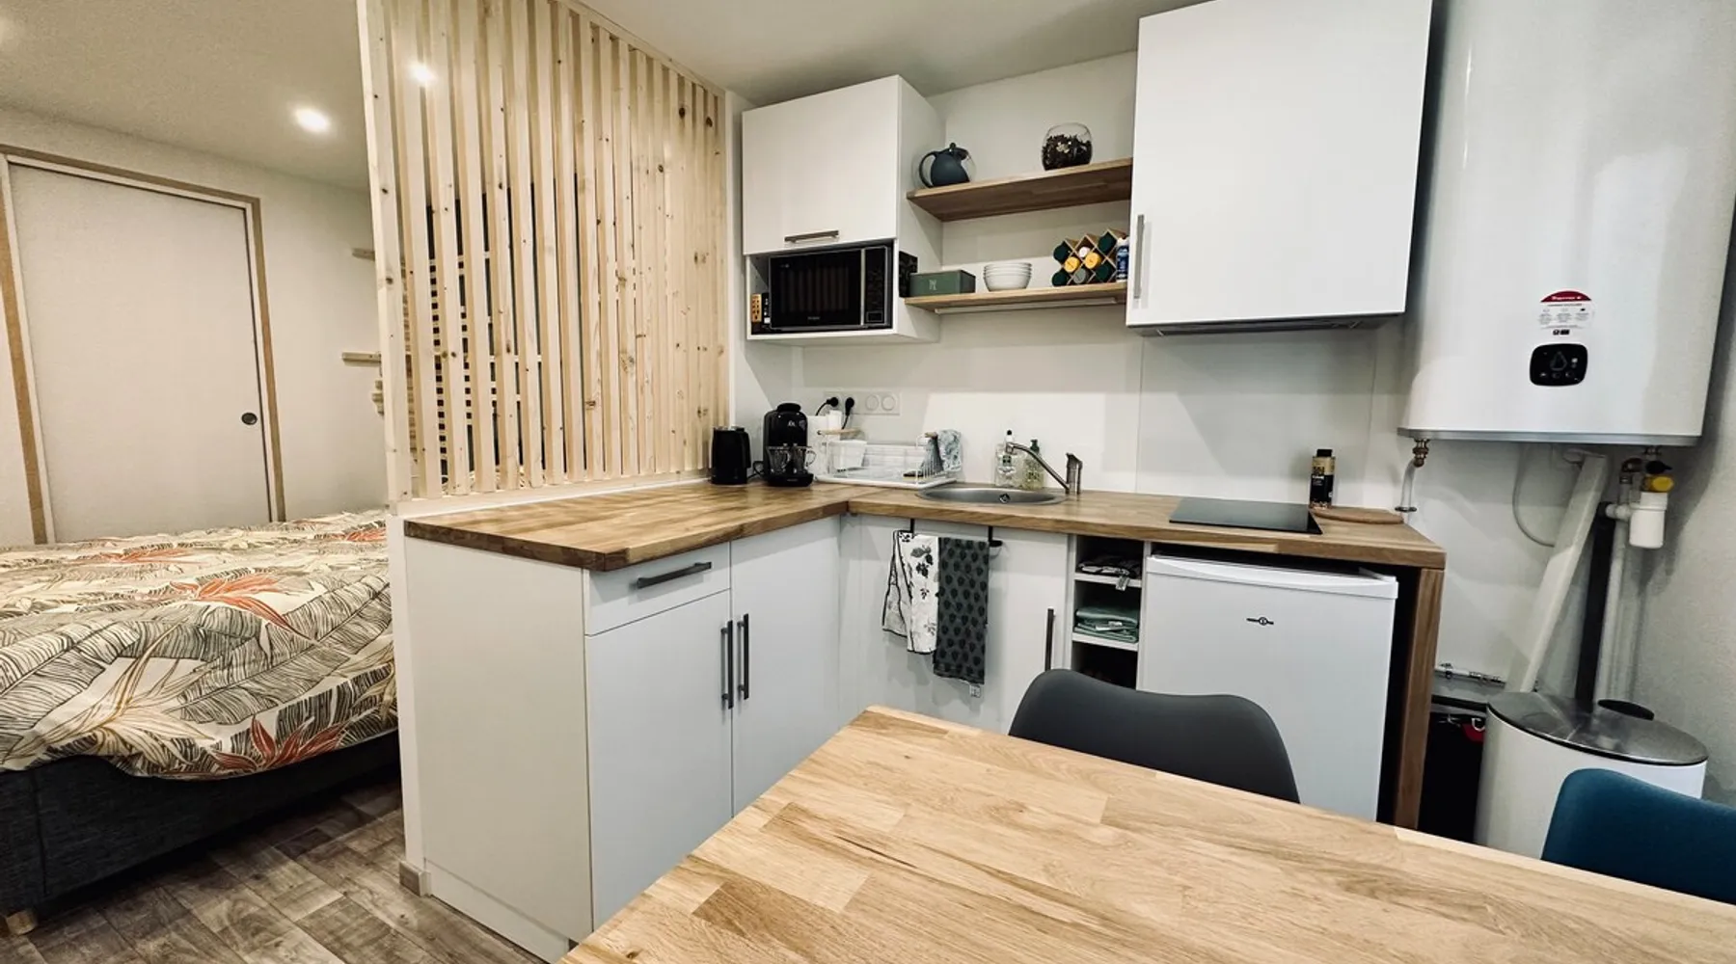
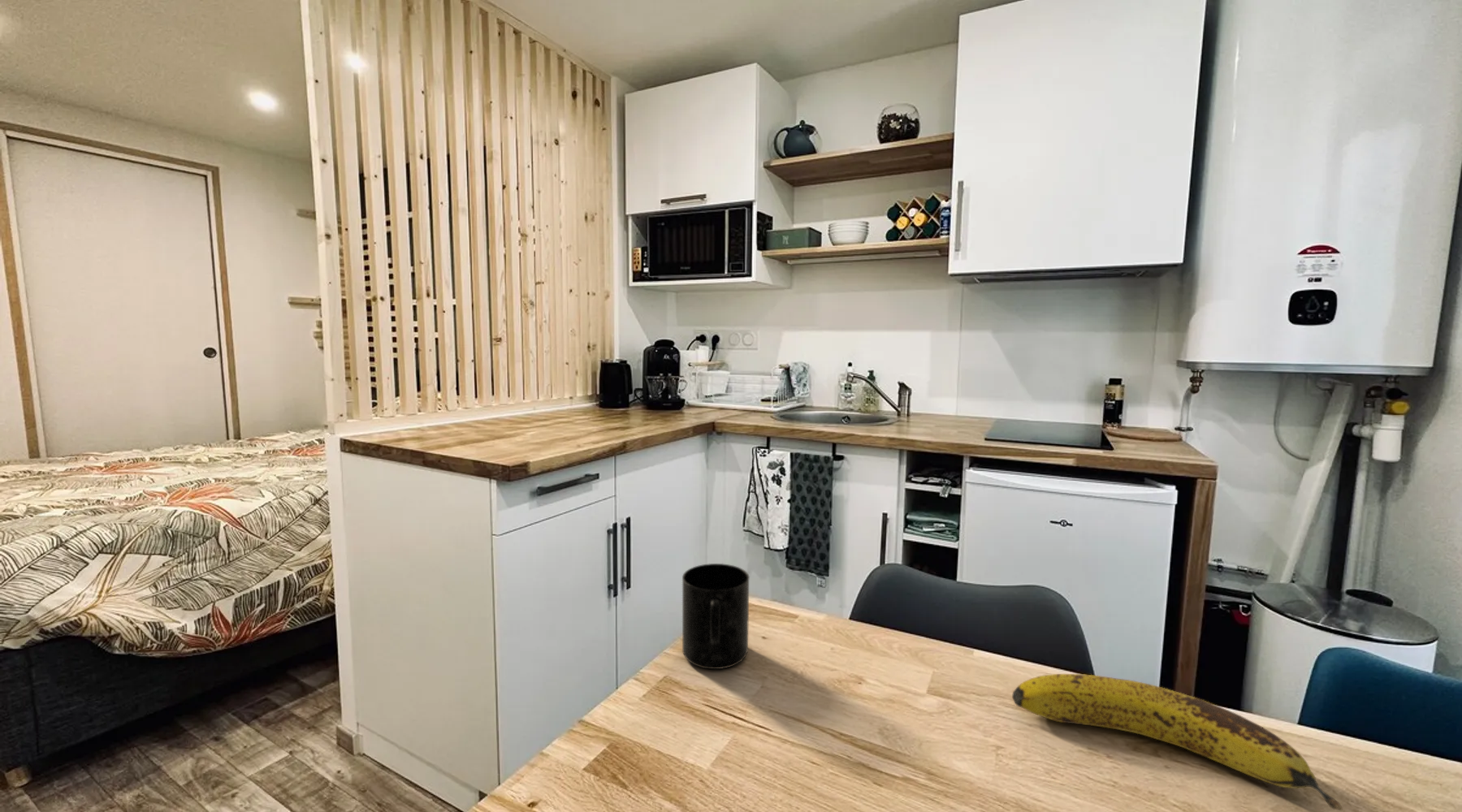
+ fruit (1152, 733)
+ mug (715, 620)
